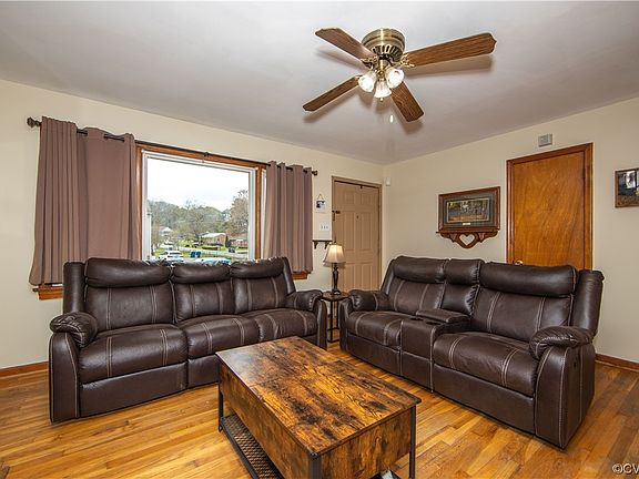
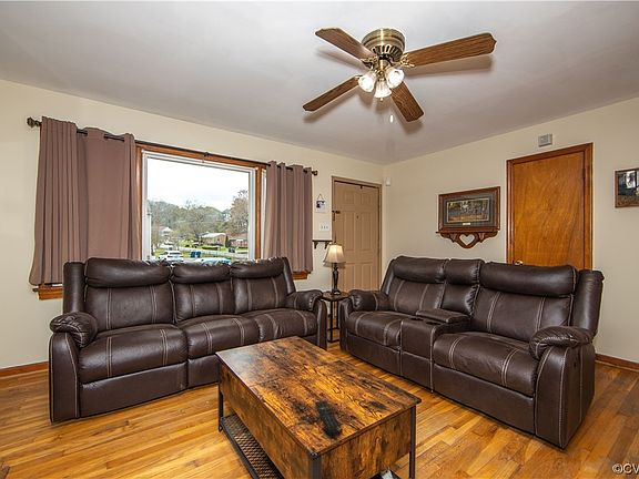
+ remote control (327, 417)
